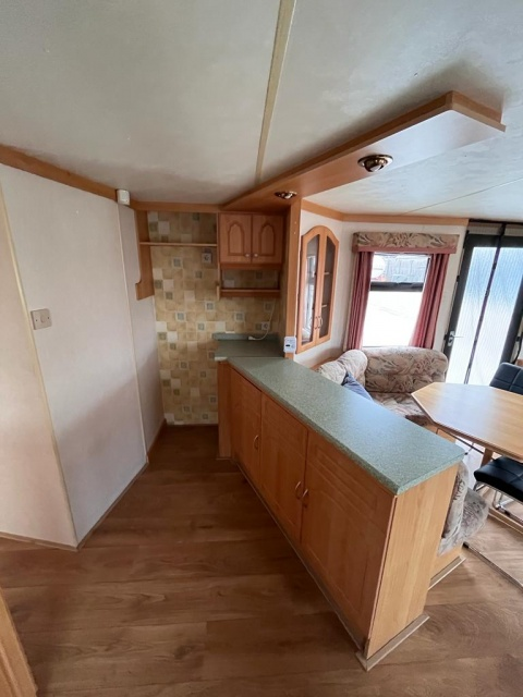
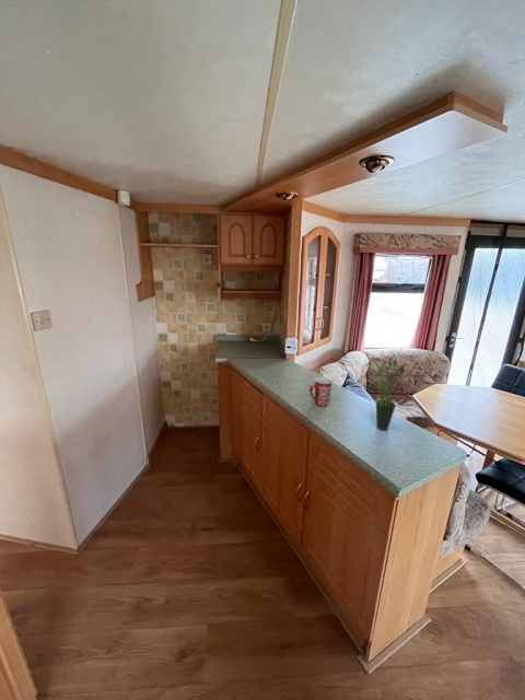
+ potted plant (383, 392)
+ mug (319, 392)
